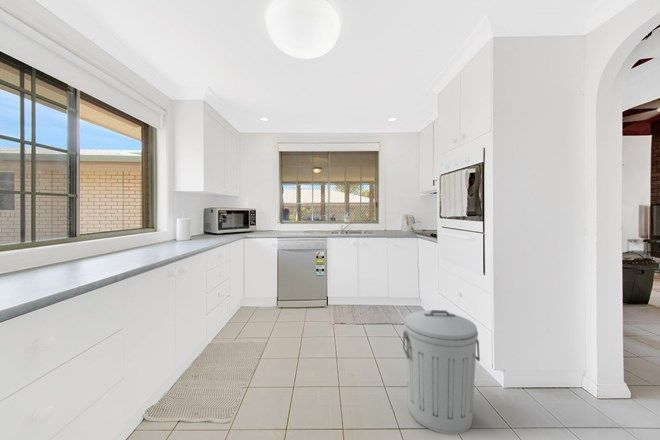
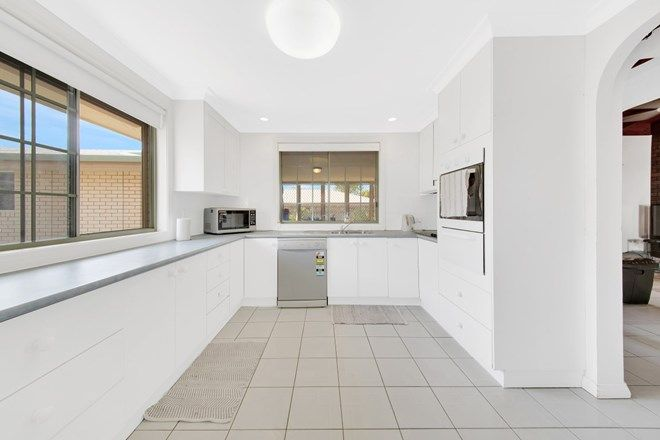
- trash can (439, 361)
